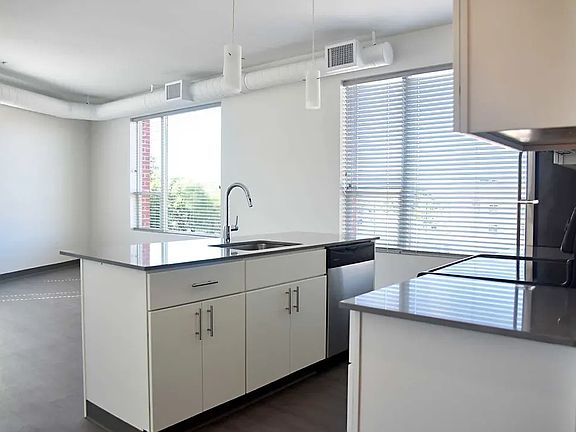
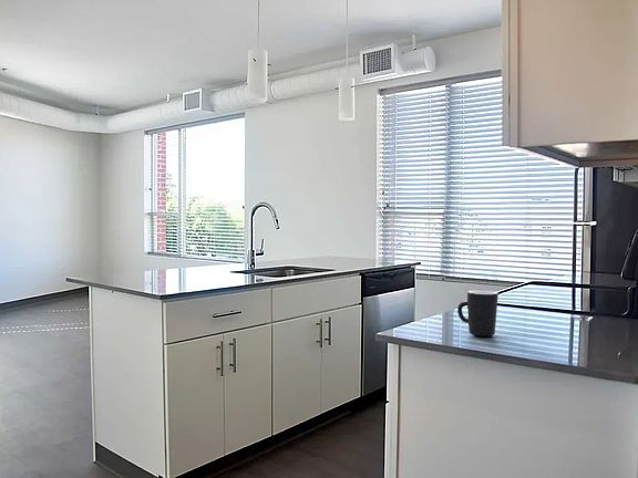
+ mug (476, 313)
